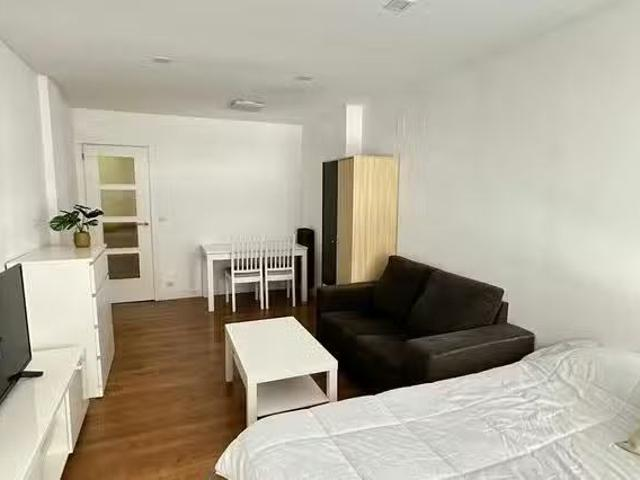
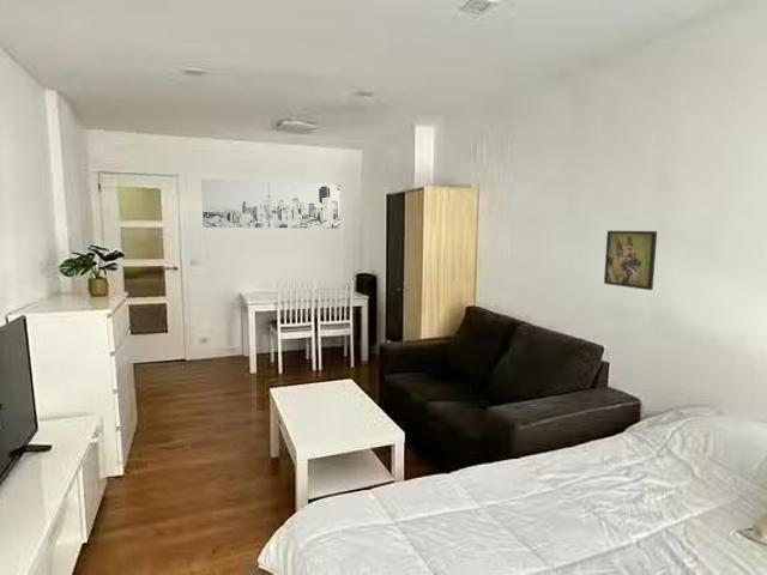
+ wall art (274, 205)
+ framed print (628, 259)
